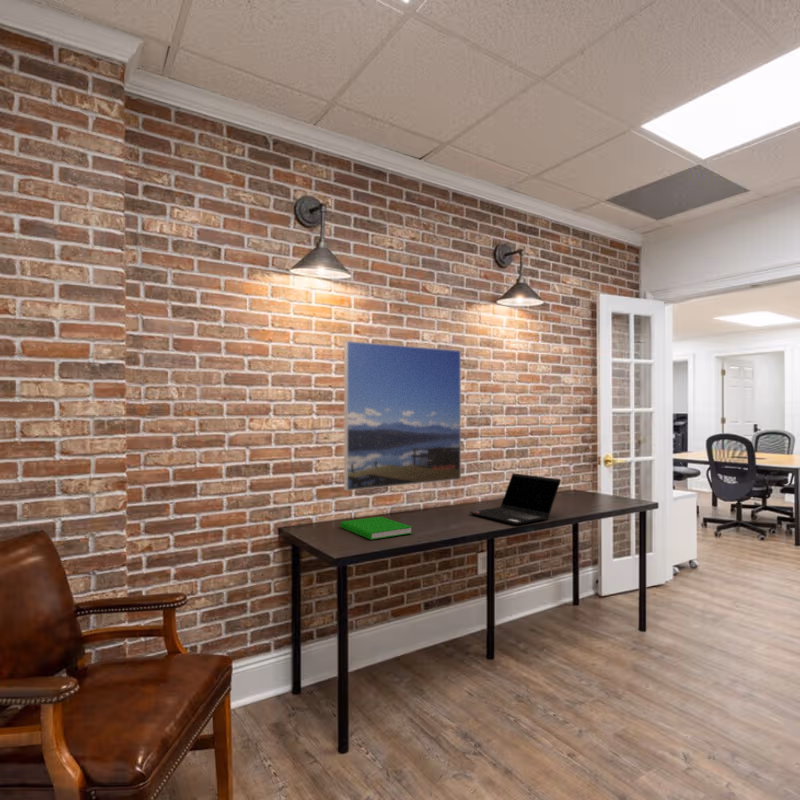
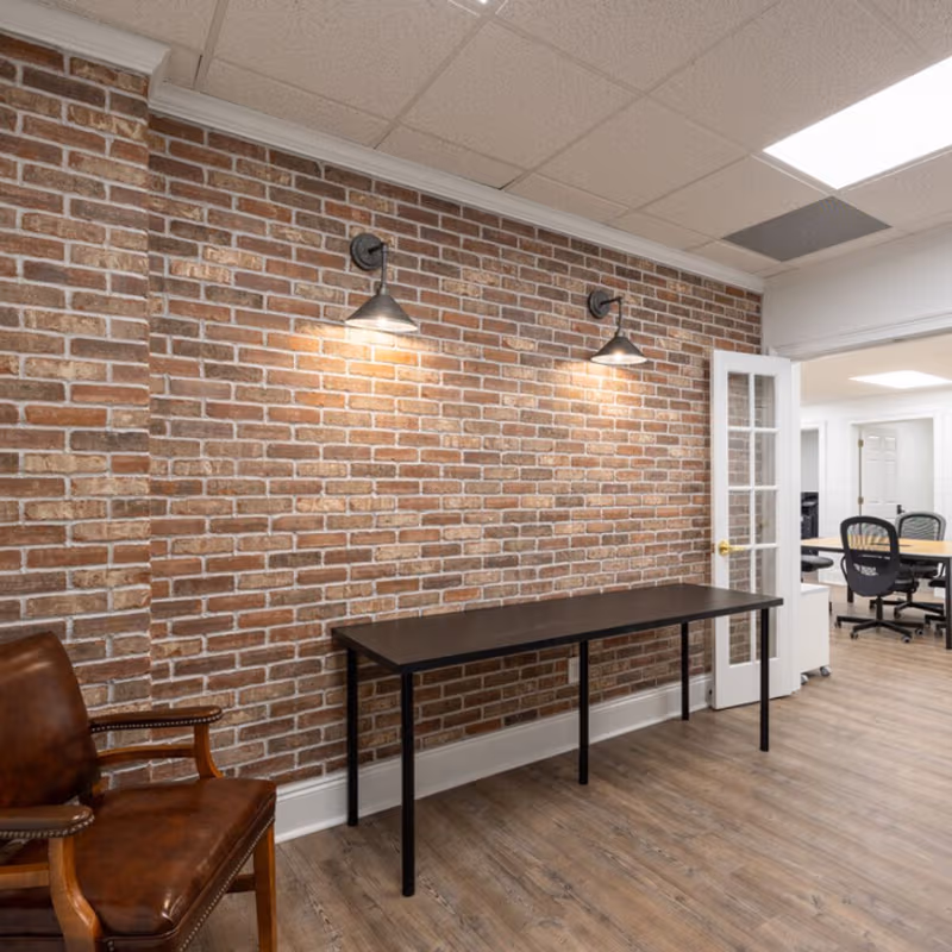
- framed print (406, 415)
- book (375, 527)
- laptop computer (514, 497)
